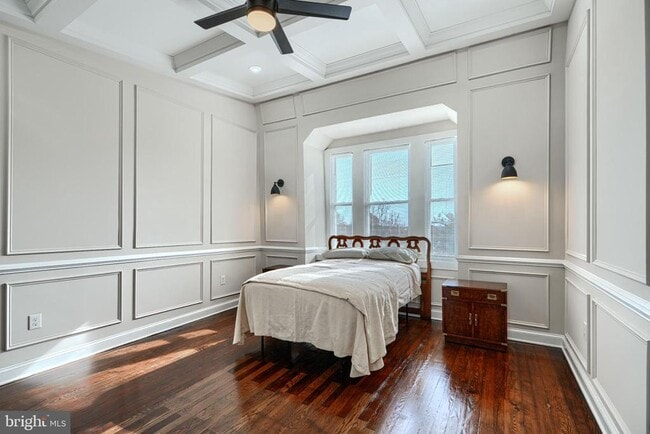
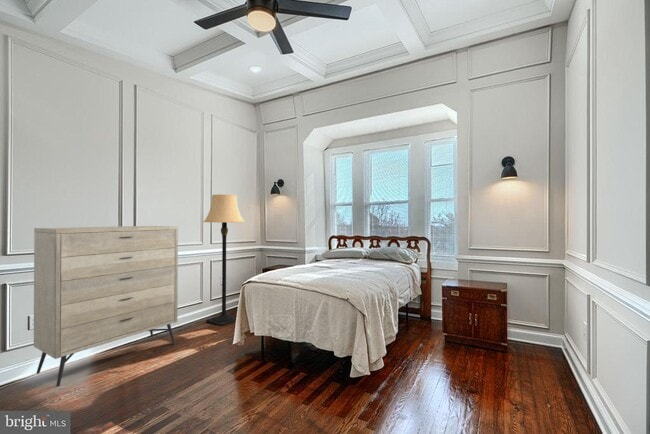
+ lamp (224, 258)
+ dresser (113, 292)
